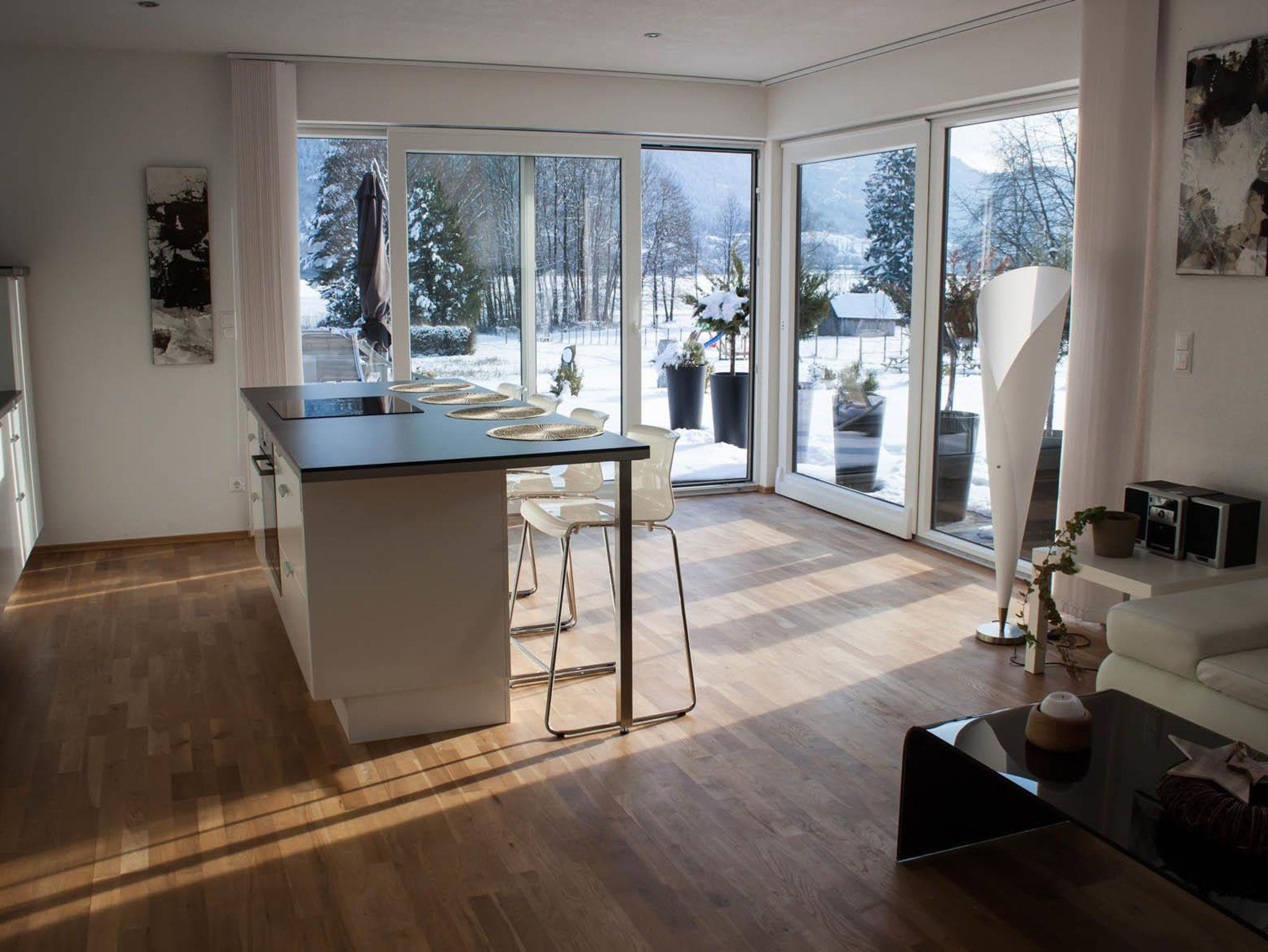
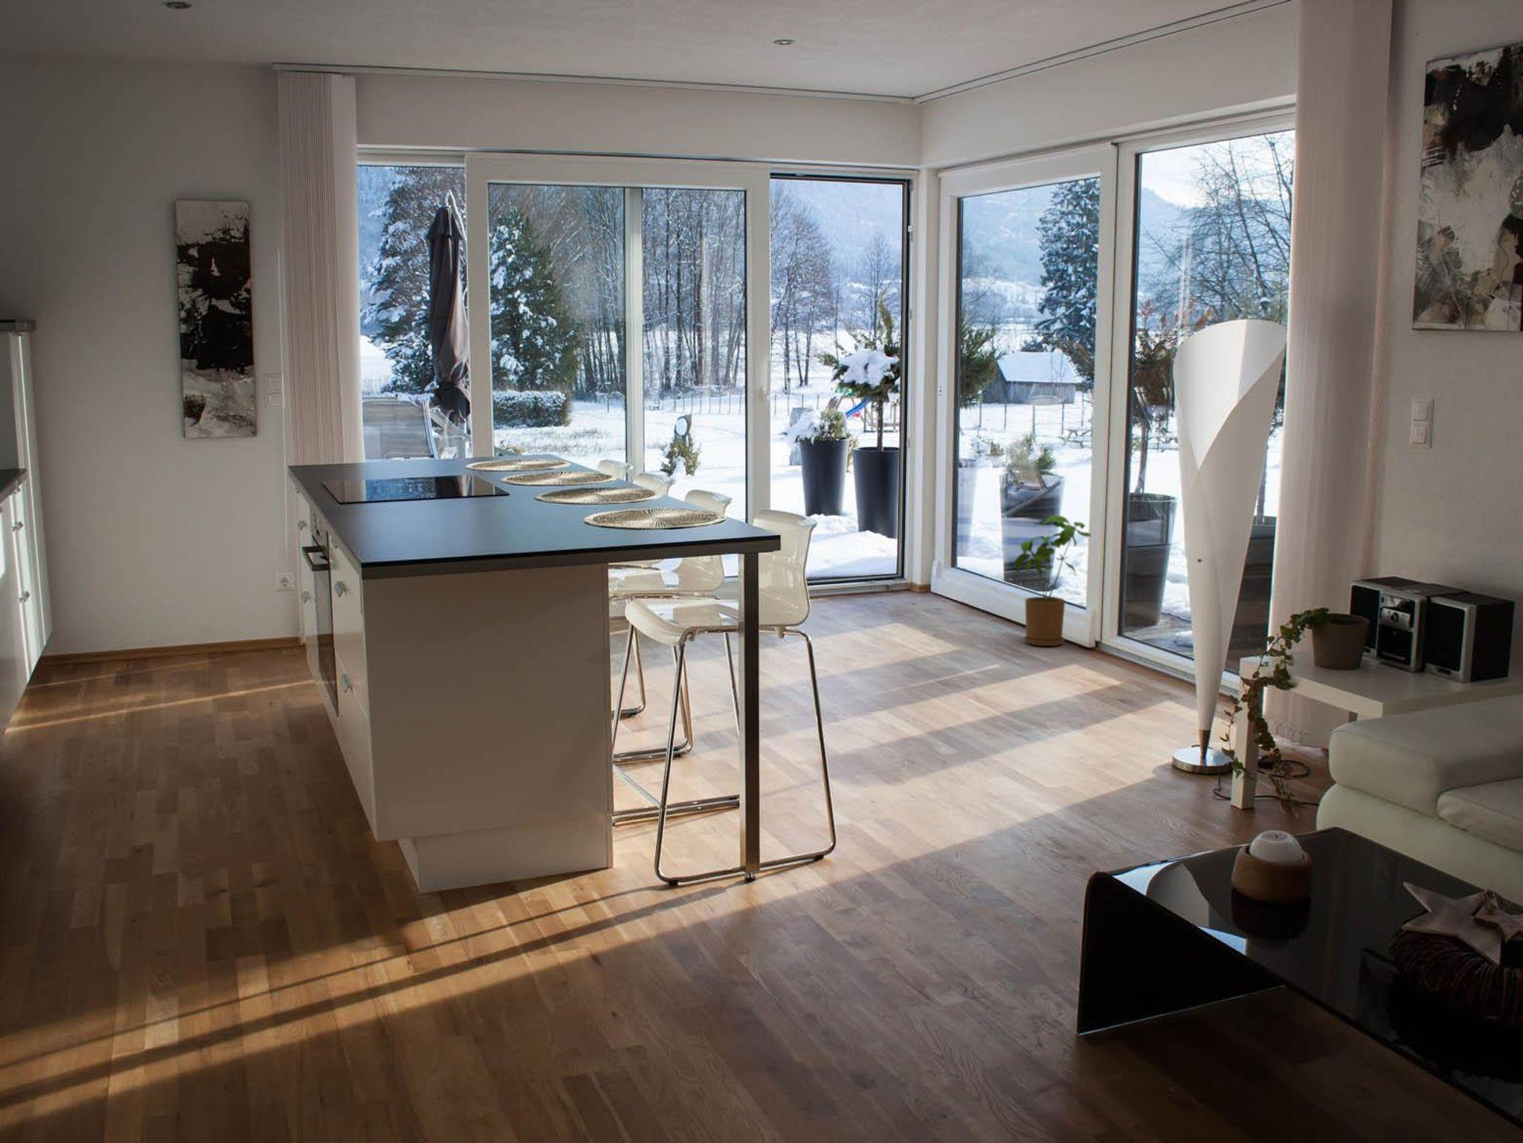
+ house plant (1045, 580)
